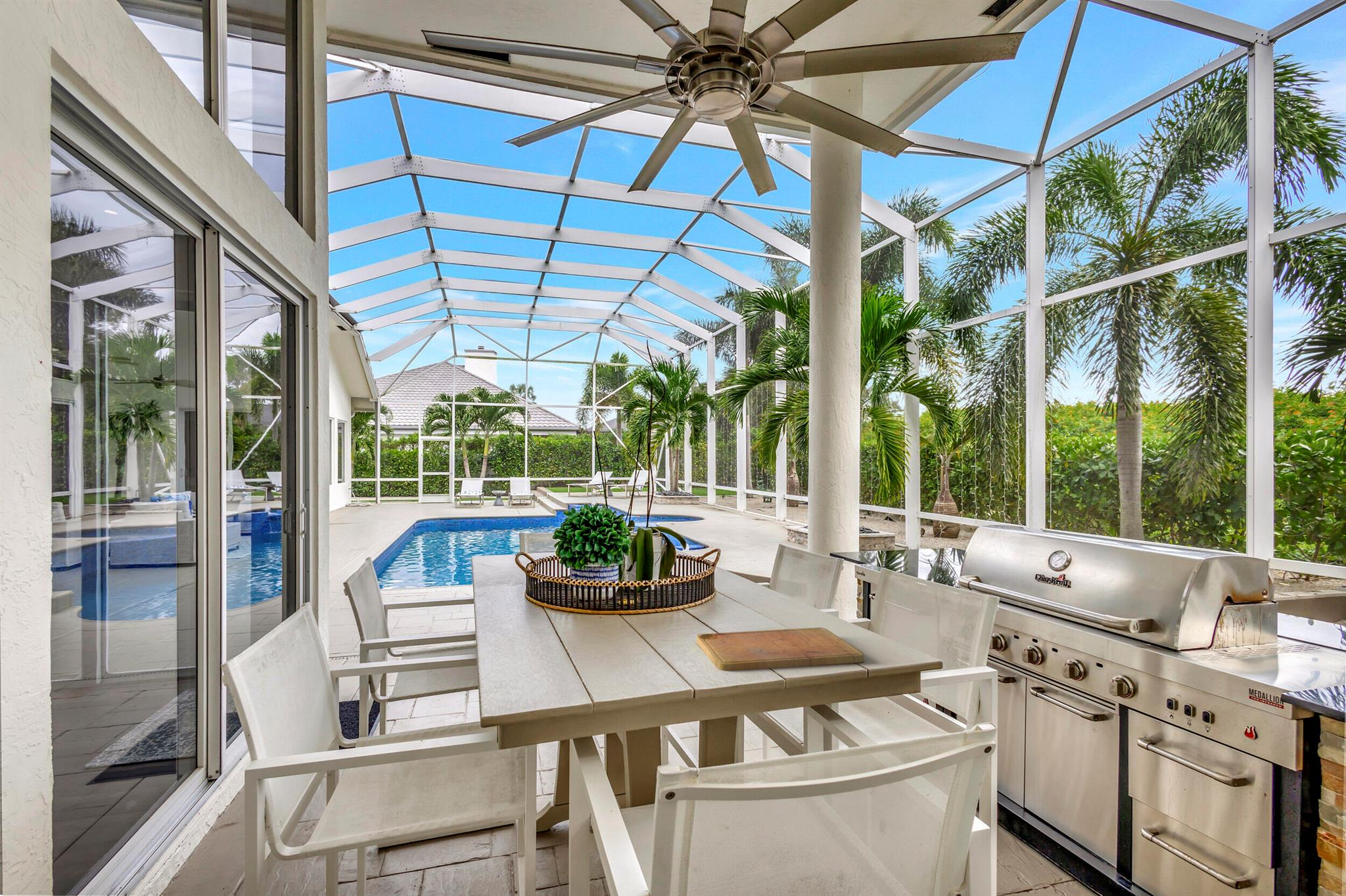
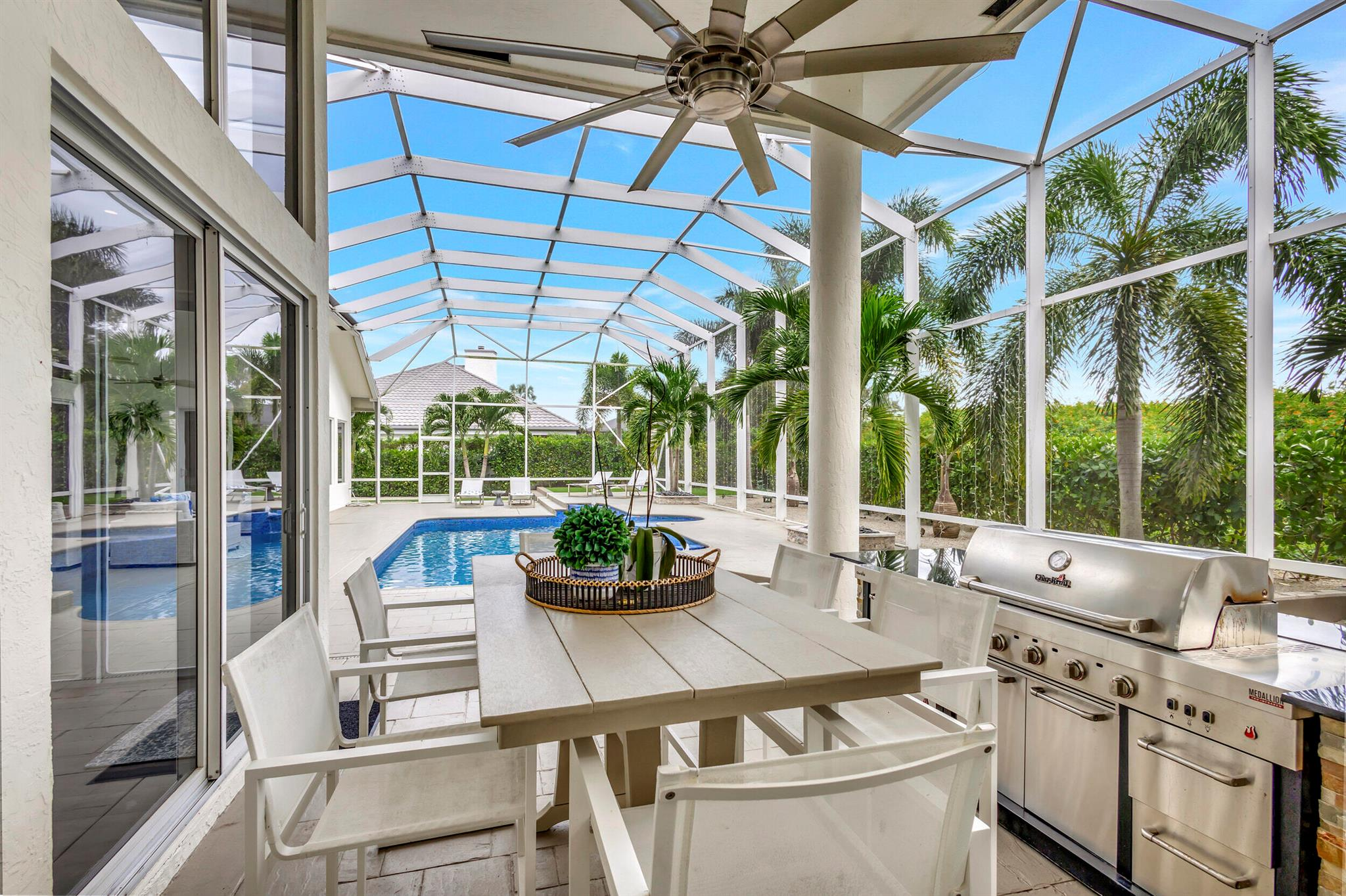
- cutting board (776, 647)
